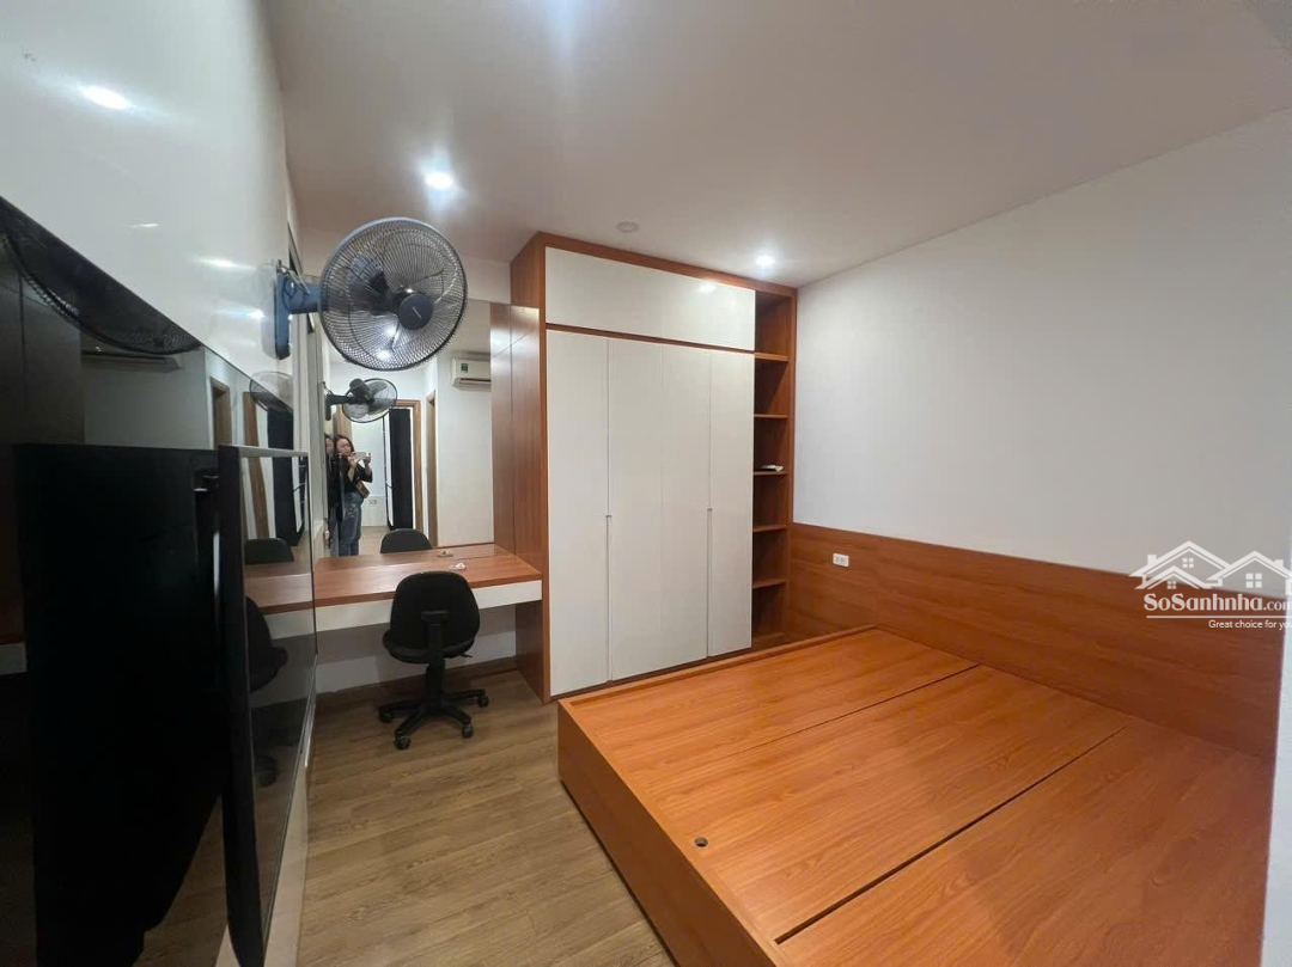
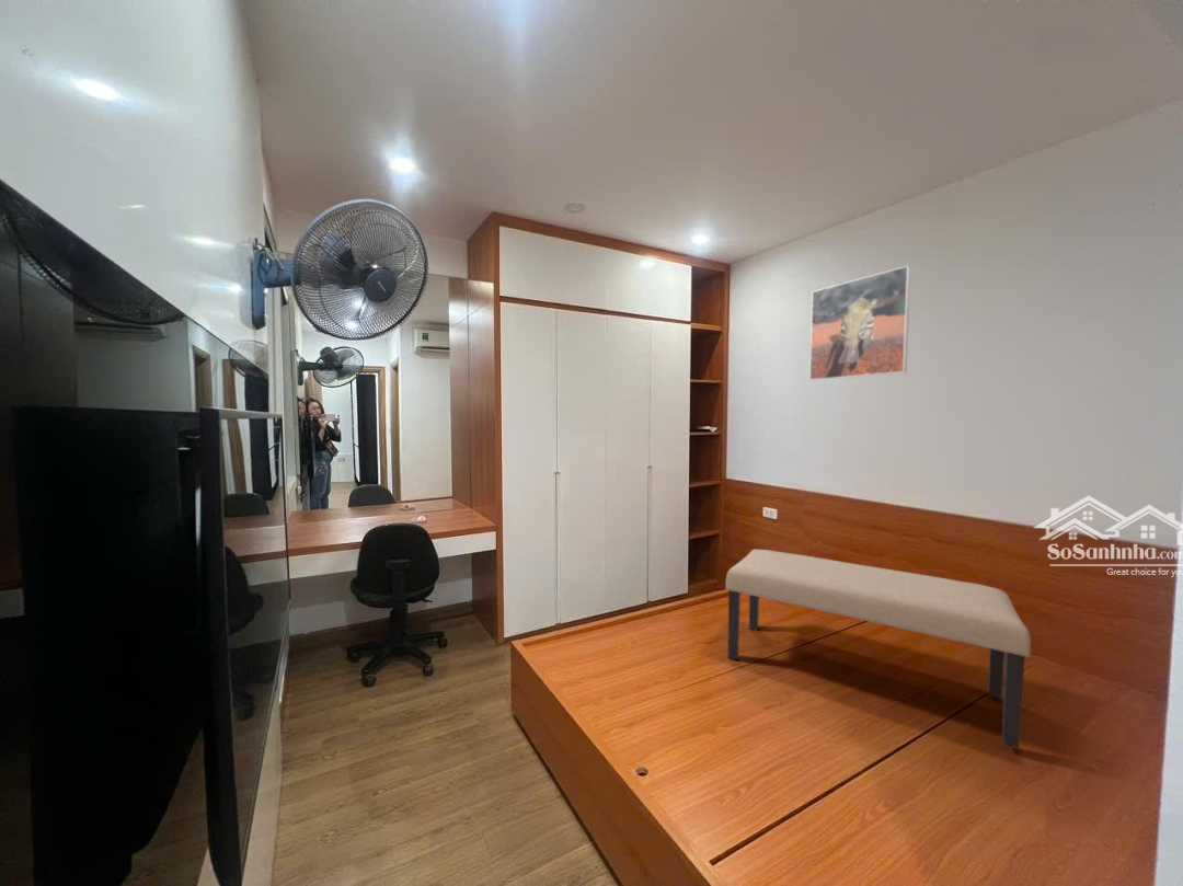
+ bench (857, 618)
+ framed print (854, 329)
